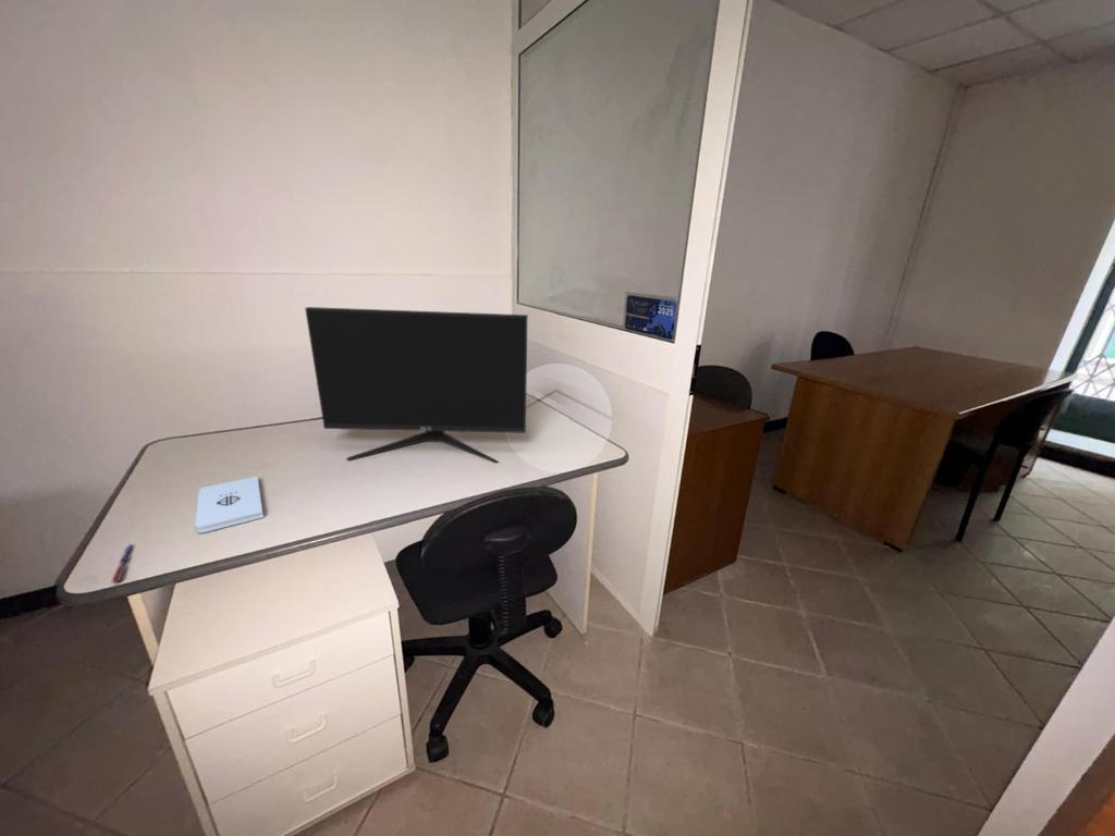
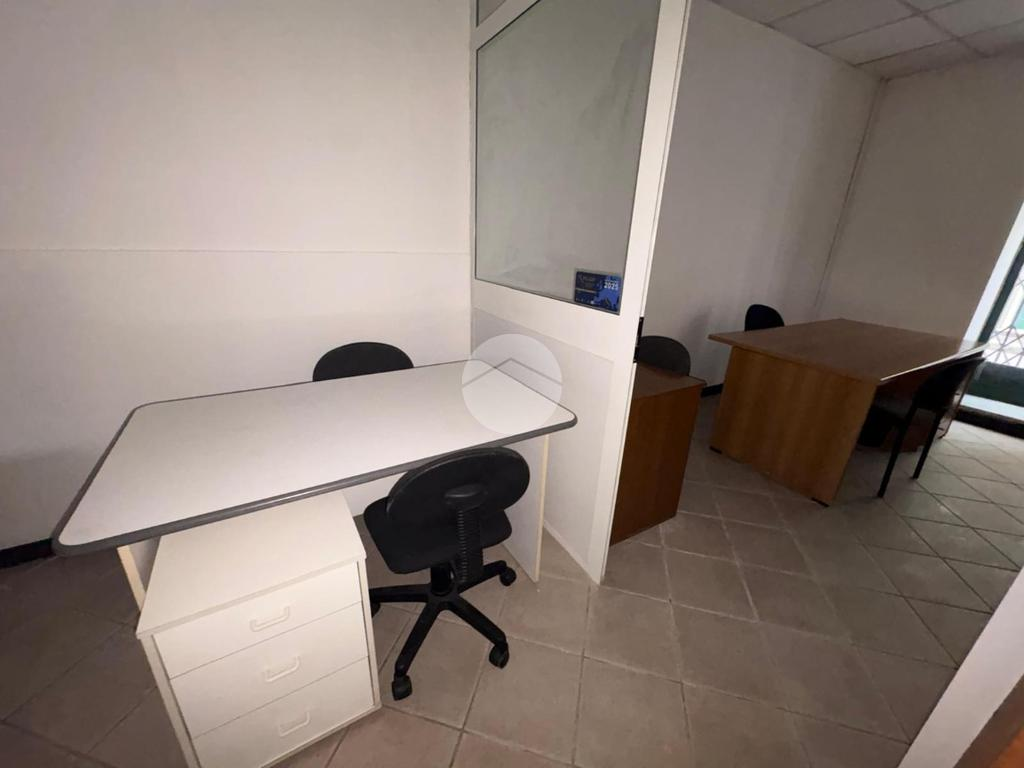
- notepad (230, 502)
- computer monitor (427, 381)
- pen (122, 561)
